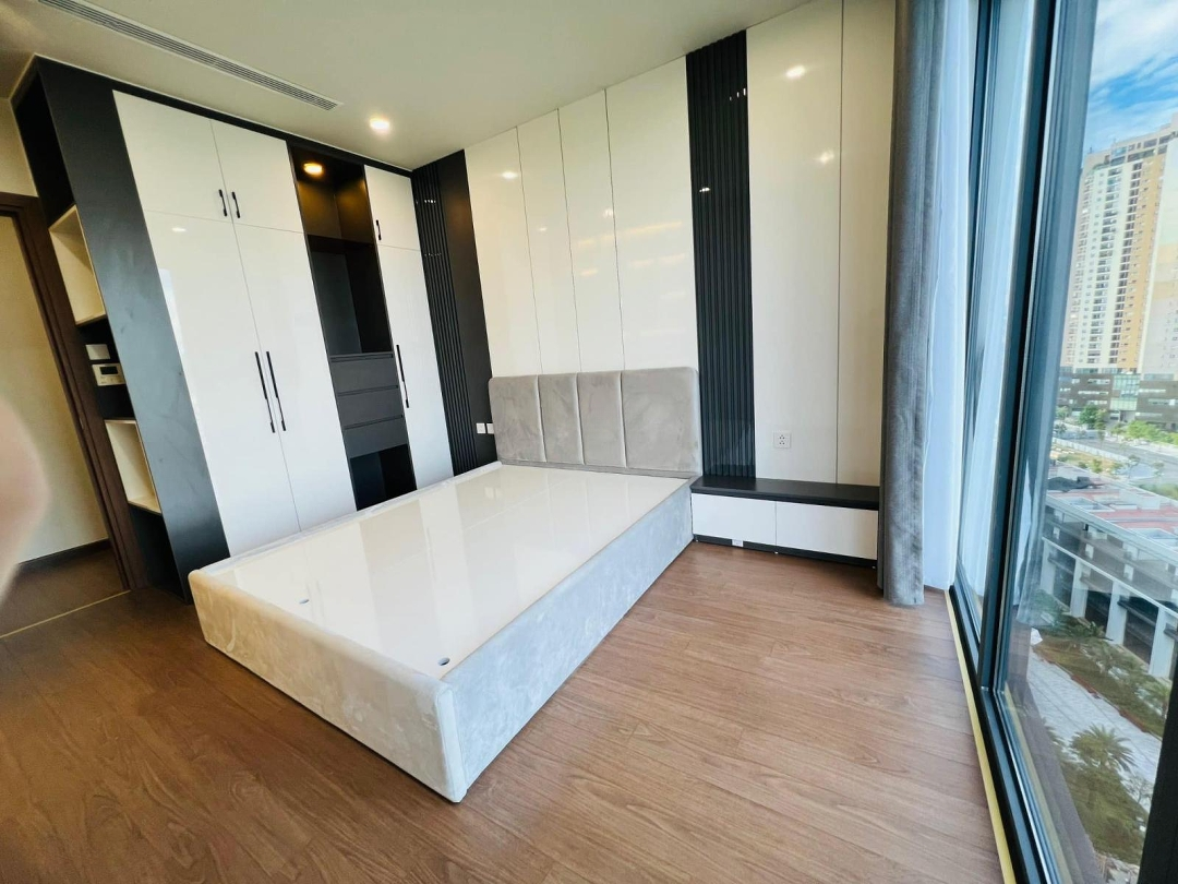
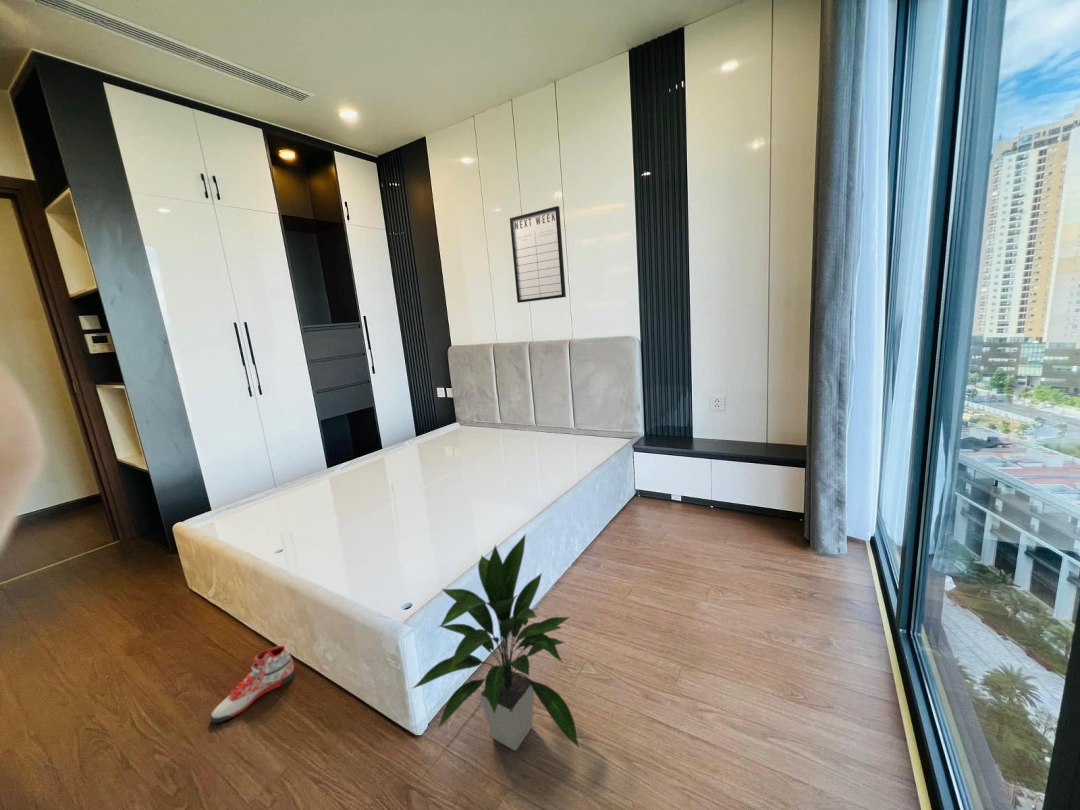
+ writing board (537, 257)
+ indoor plant (505, 651)
+ sneaker (251, 679)
